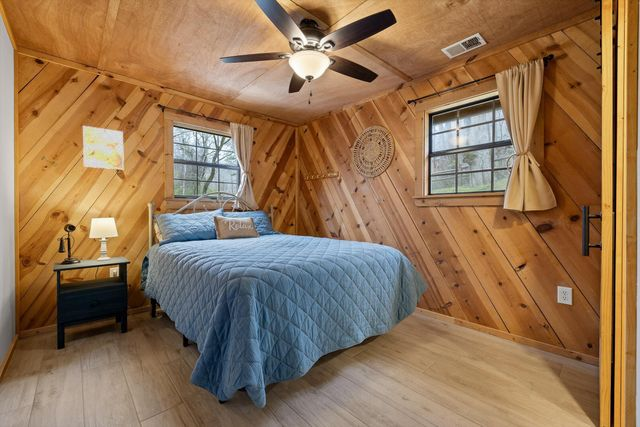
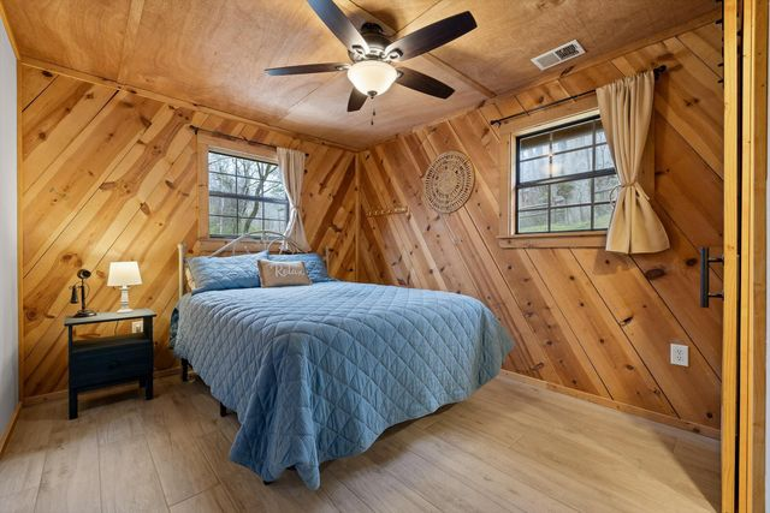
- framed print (104, 148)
